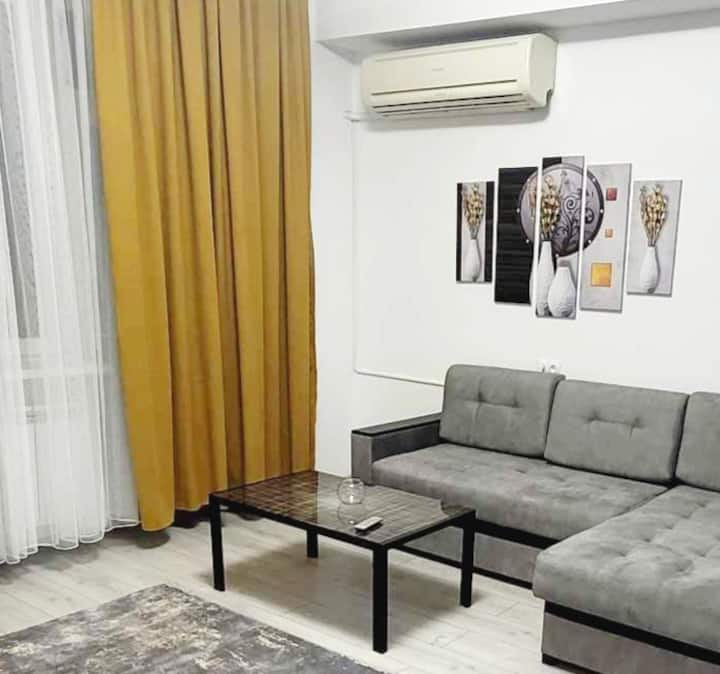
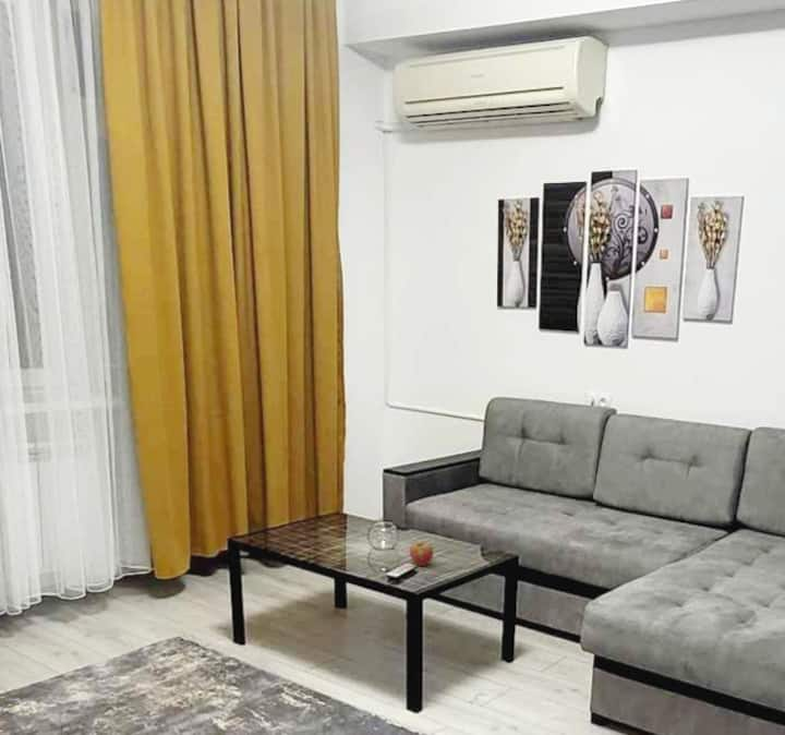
+ fruit (421, 553)
